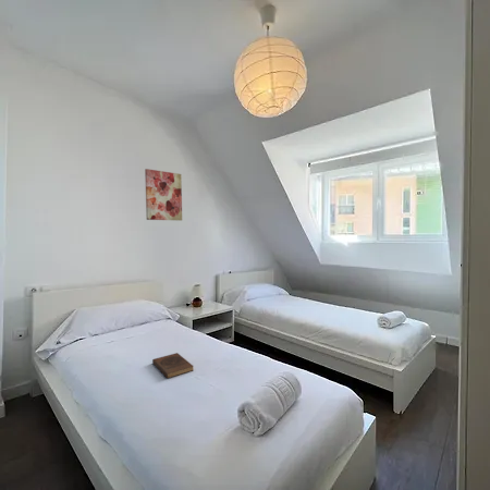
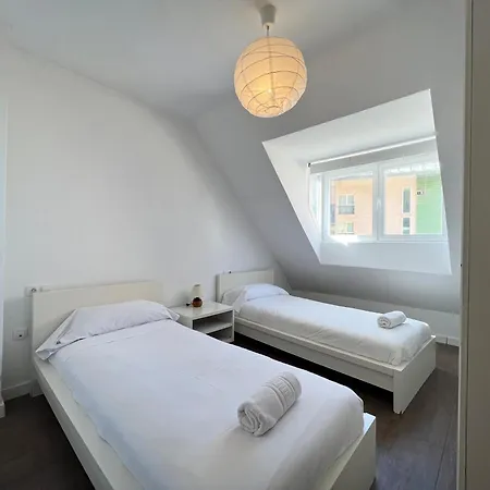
- book (172, 364)
- wall art (164, 196)
